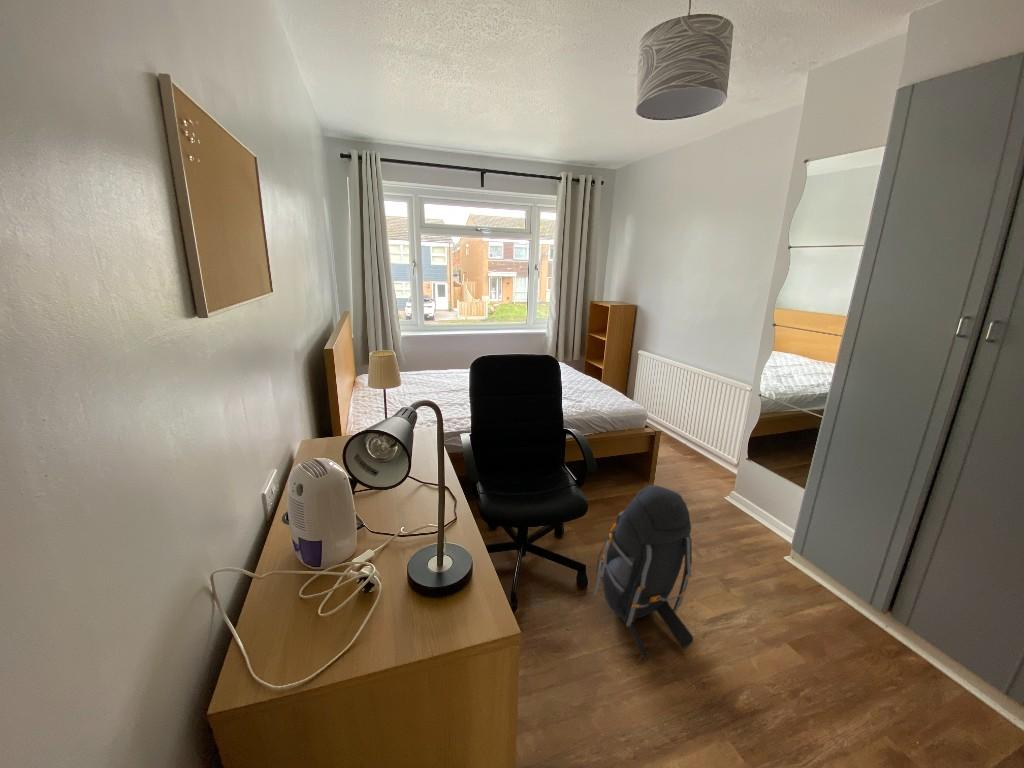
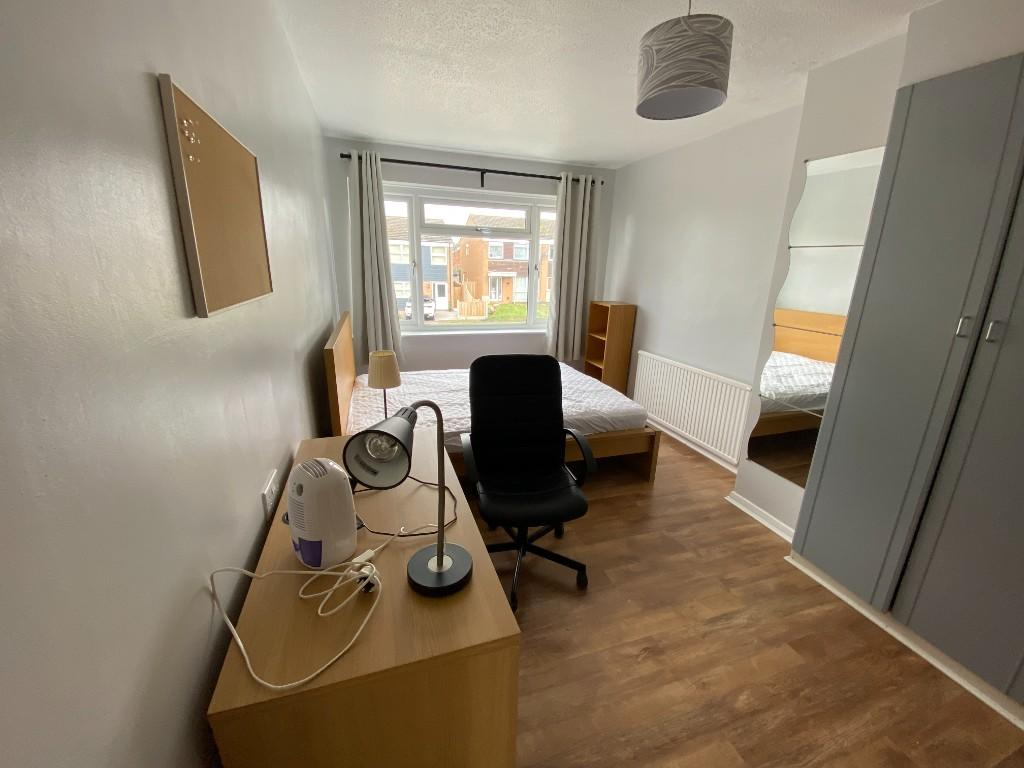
- backpack (646, 555)
